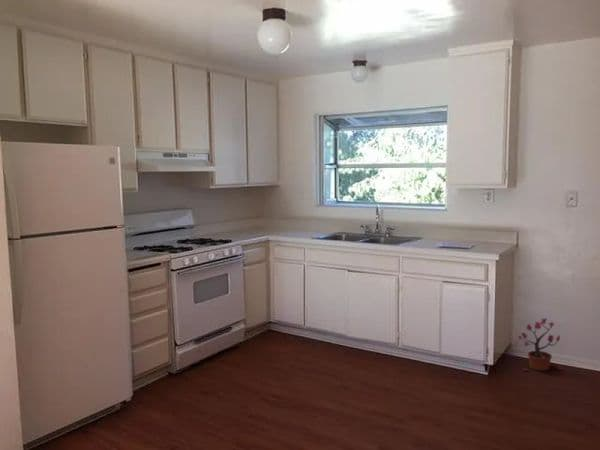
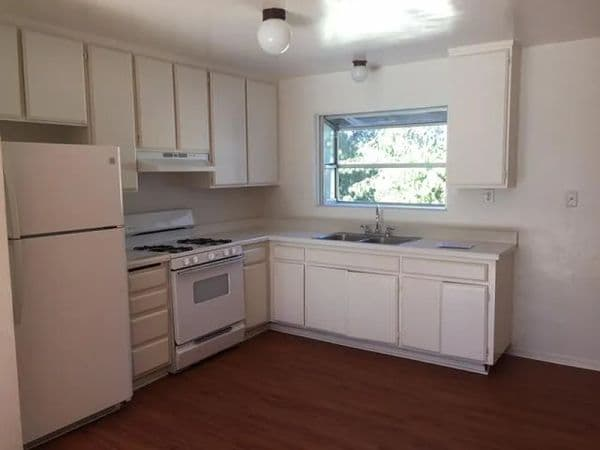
- potted plant (538, 344)
